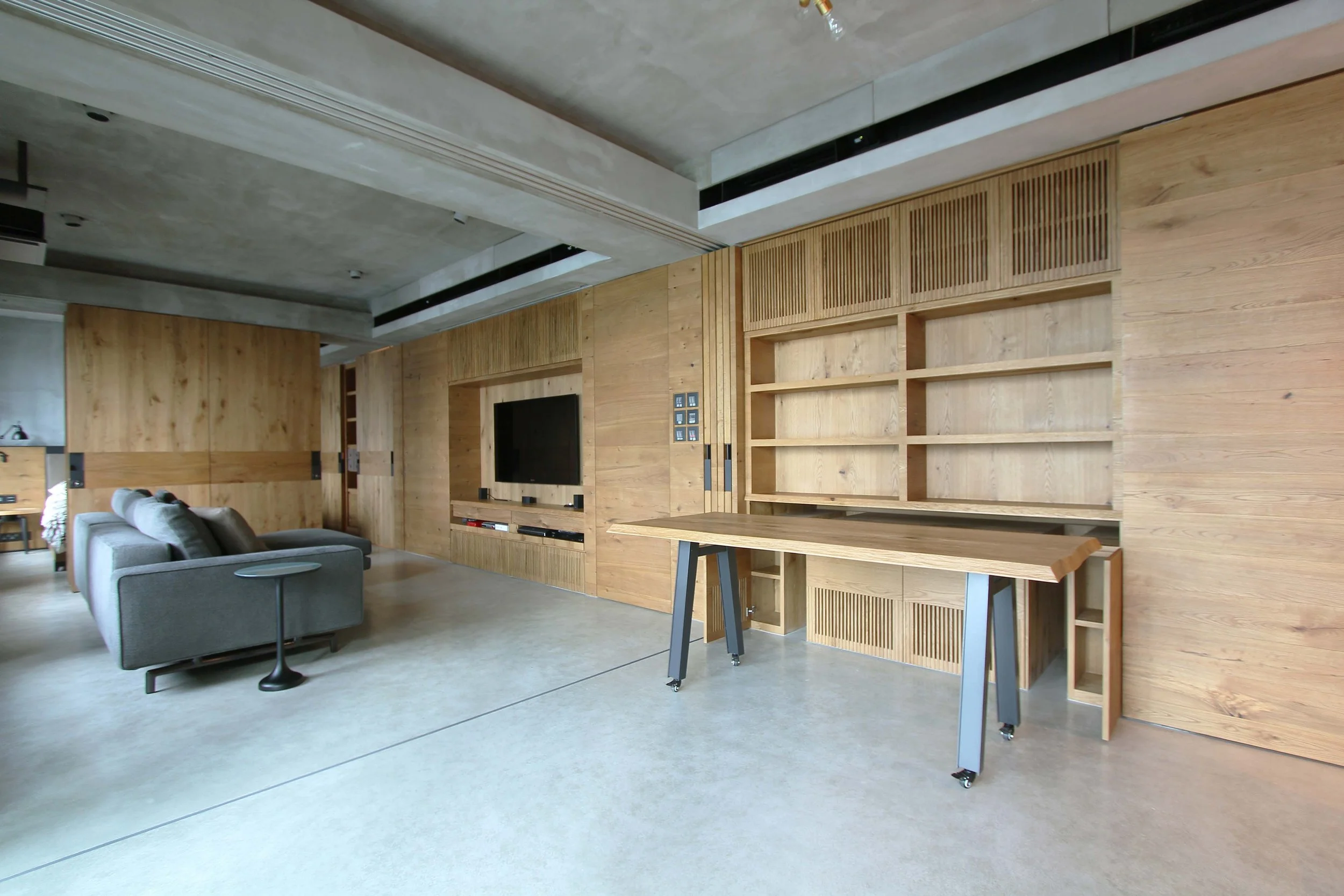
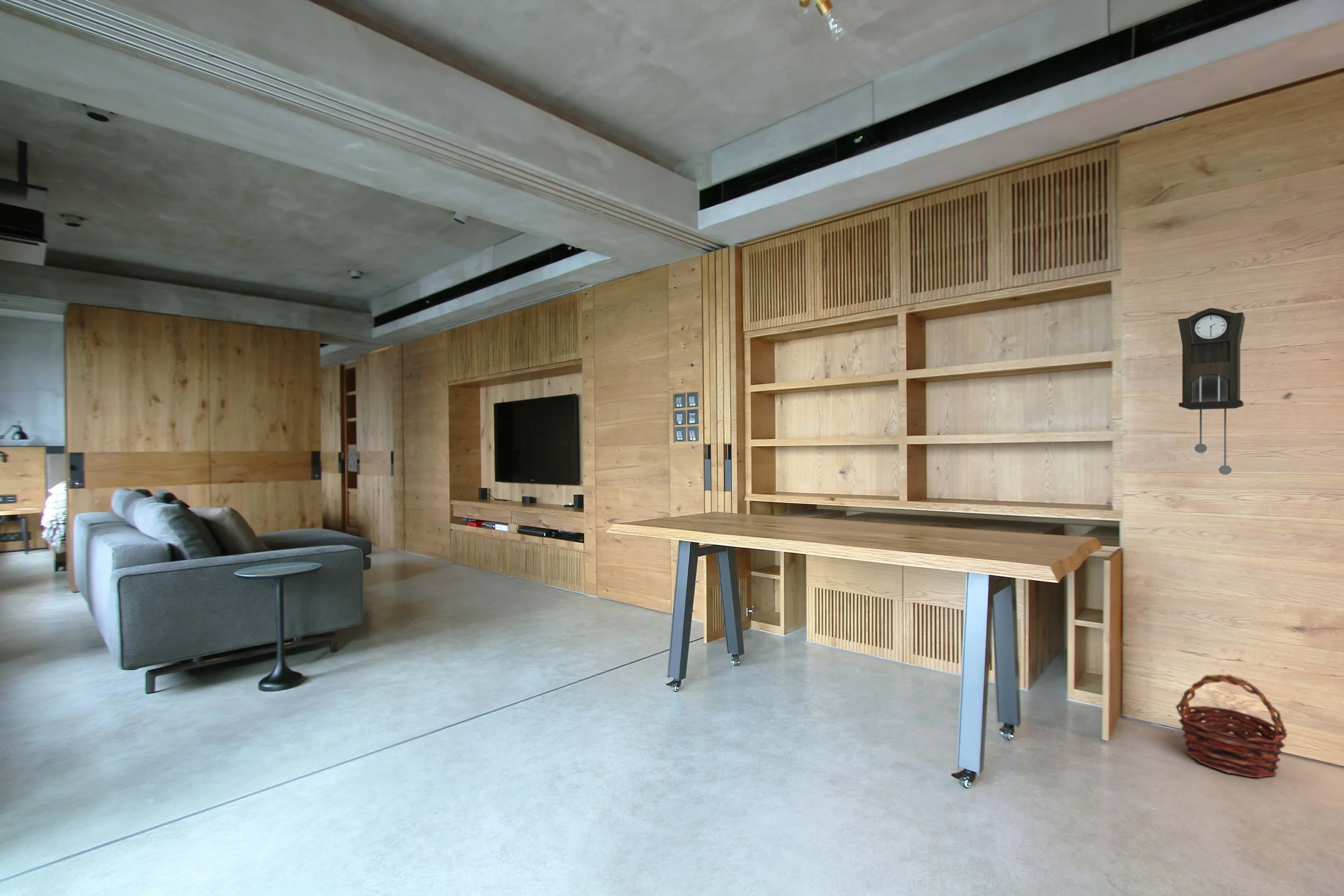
+ basket (1228, 718)
+ pendulum clock (1211, 393)
